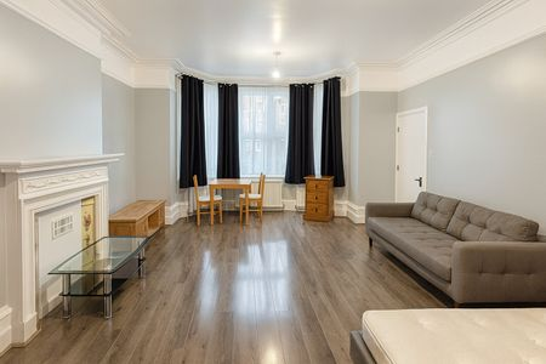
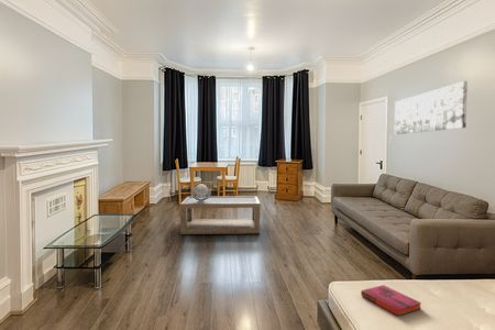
+ decorative globe (200, 190)
+ hardback book (389, 299)
+ wall art (424, 112)
+ coffee table (221, 219)
